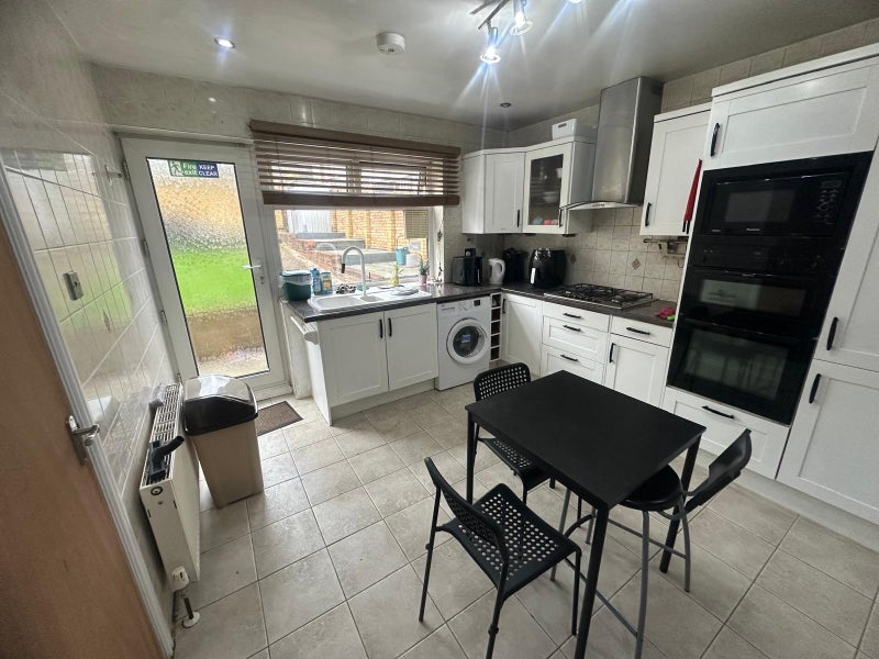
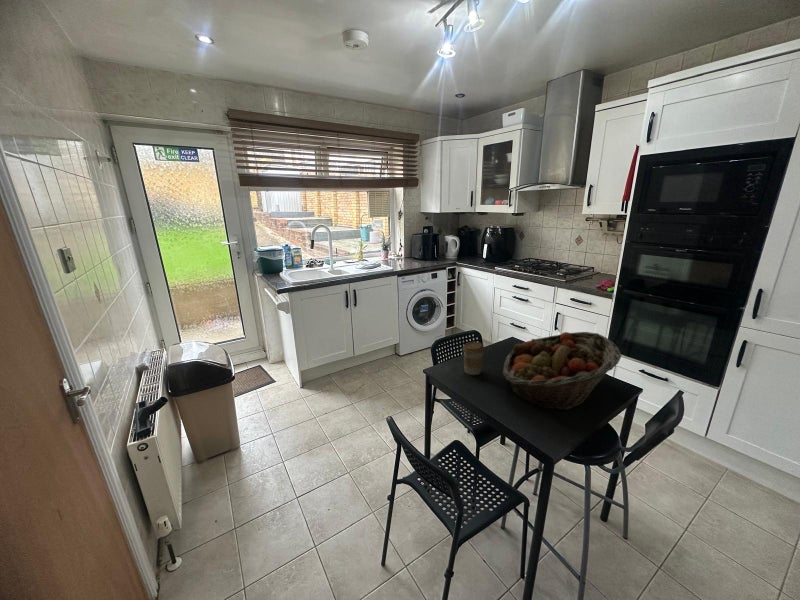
+ fruit basket (556, 364)
+ coffee cup (473, 357)
